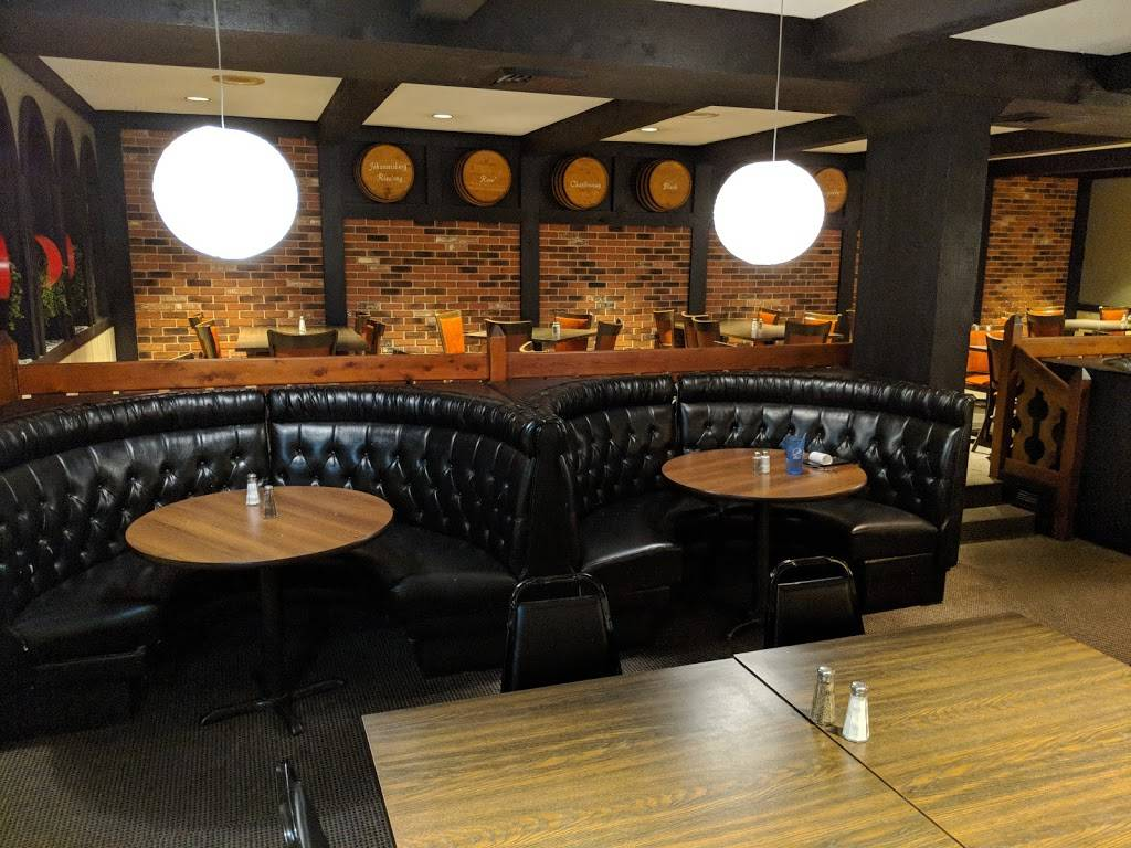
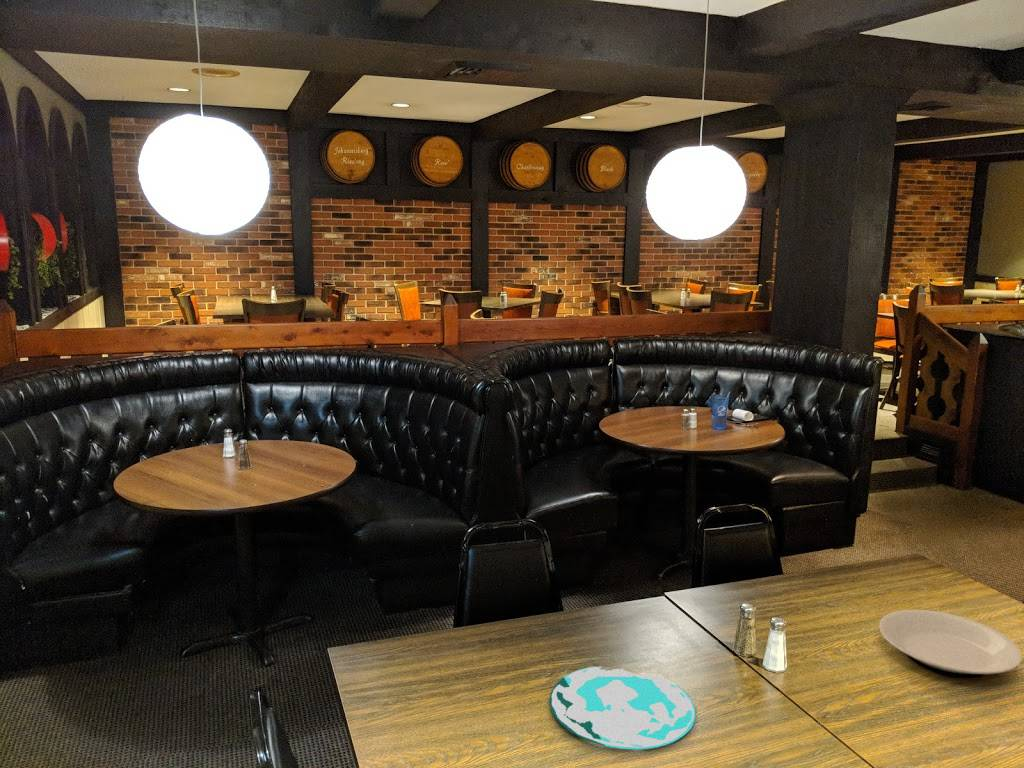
+ plate (946, 647)
+ plate (621, 698)
